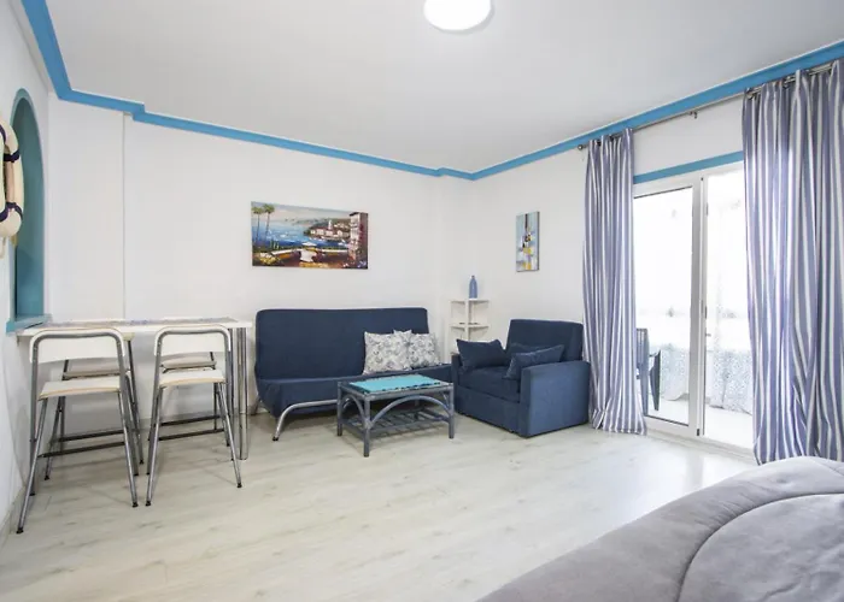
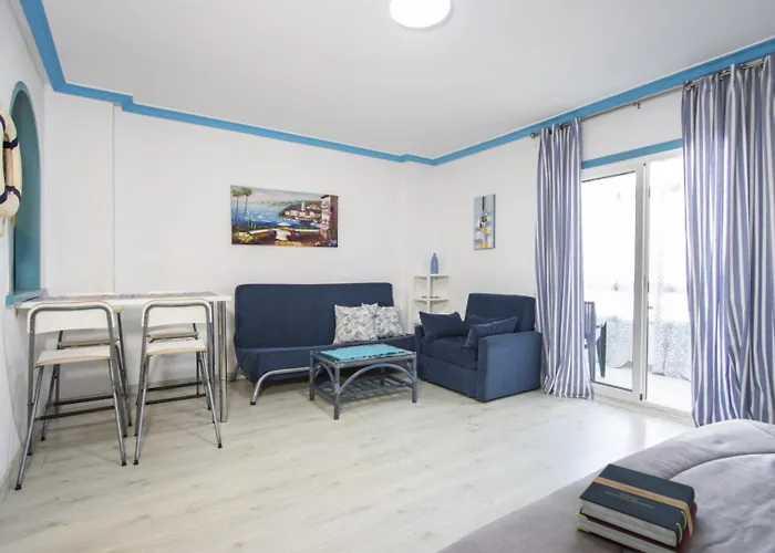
+ hardback book (638, 505)
